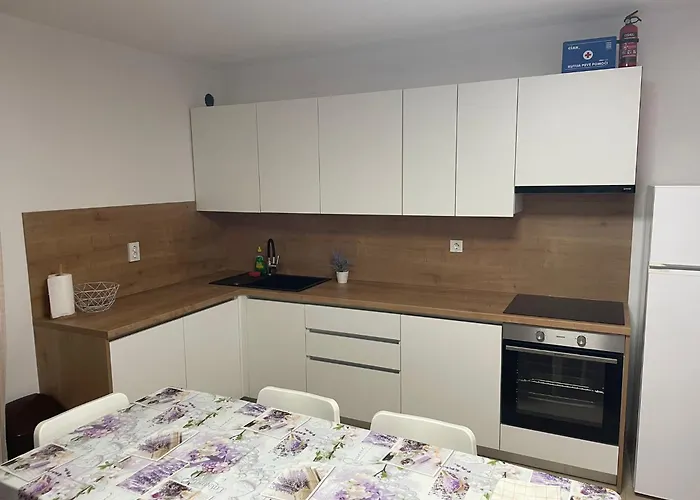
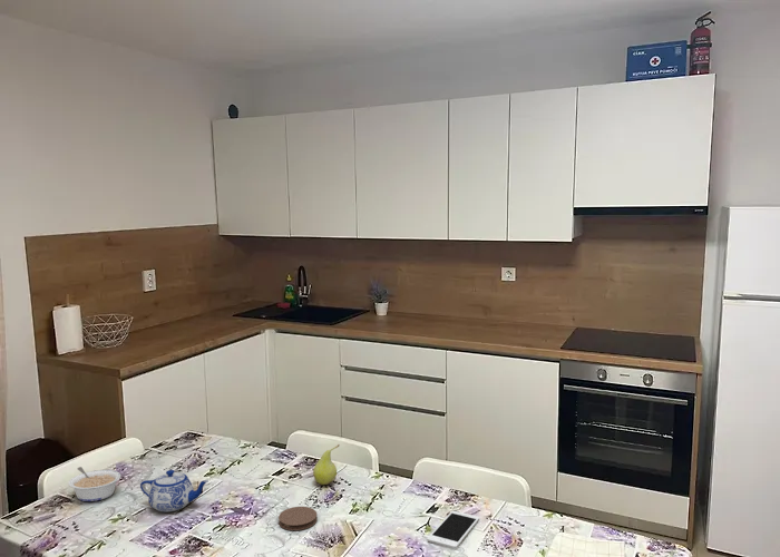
+ cell phone (454, 528)
+ fruit (326, 463)
+ teapot (174, 488)
+ coaster (298, 517)
+ legume (92, 485)
